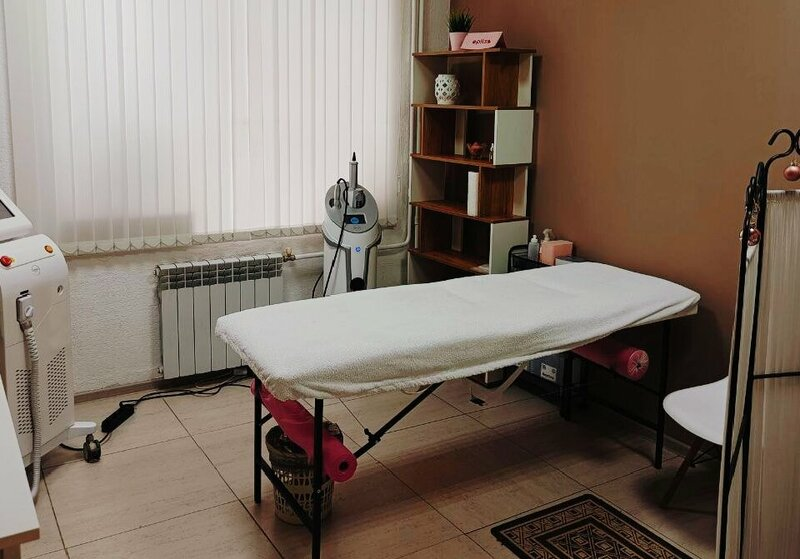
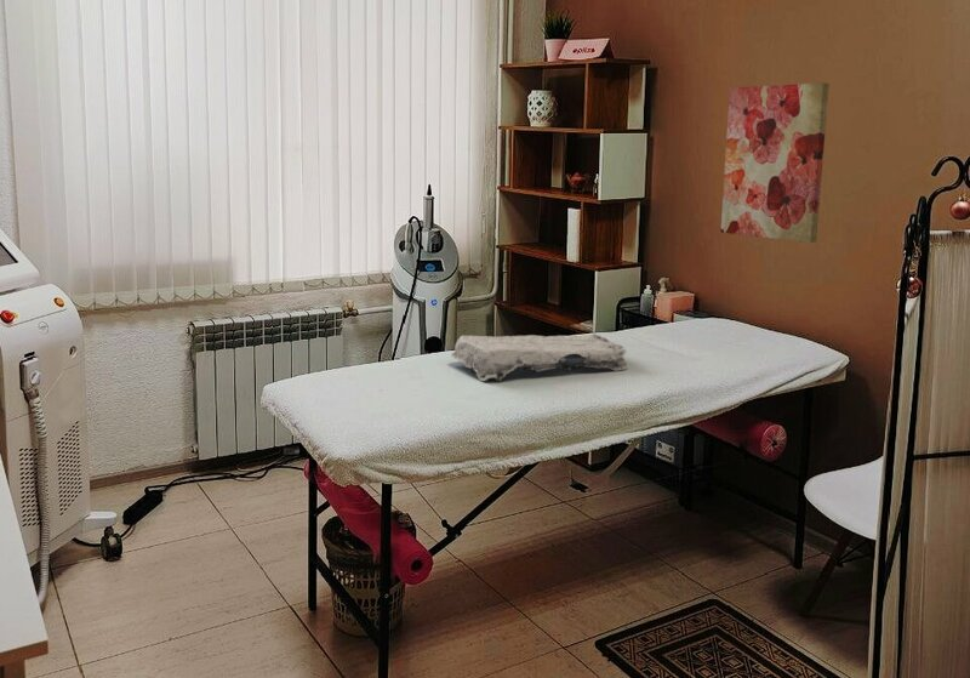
+ wall art (771, 161)
+ stone plaque (541, 351)
